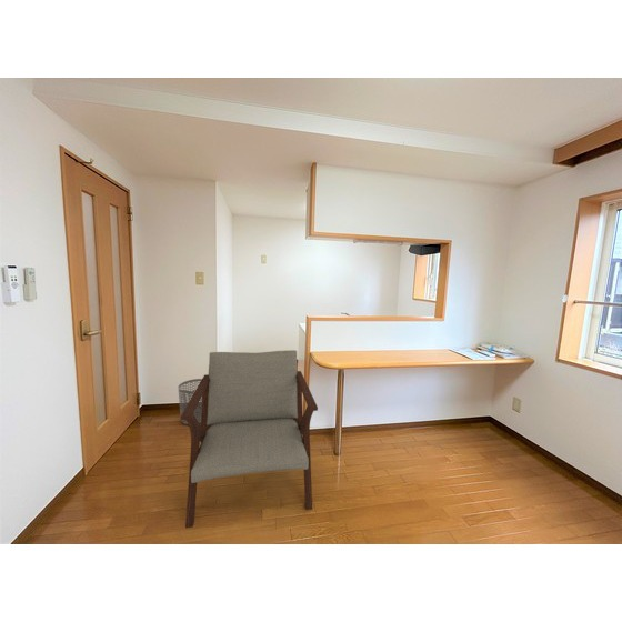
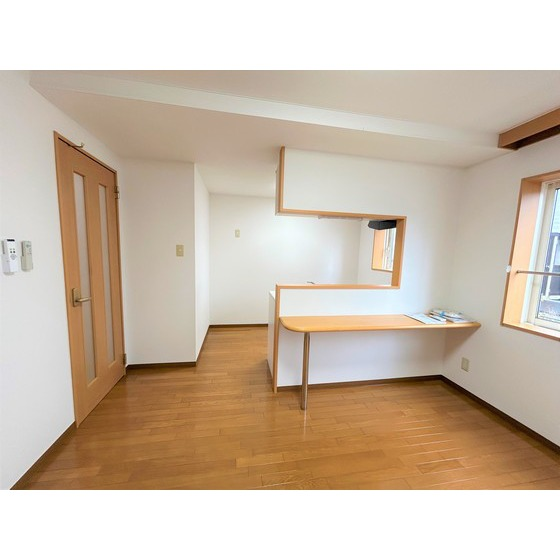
- waste bin (199, 402)
- lounge chair (253, 420)
